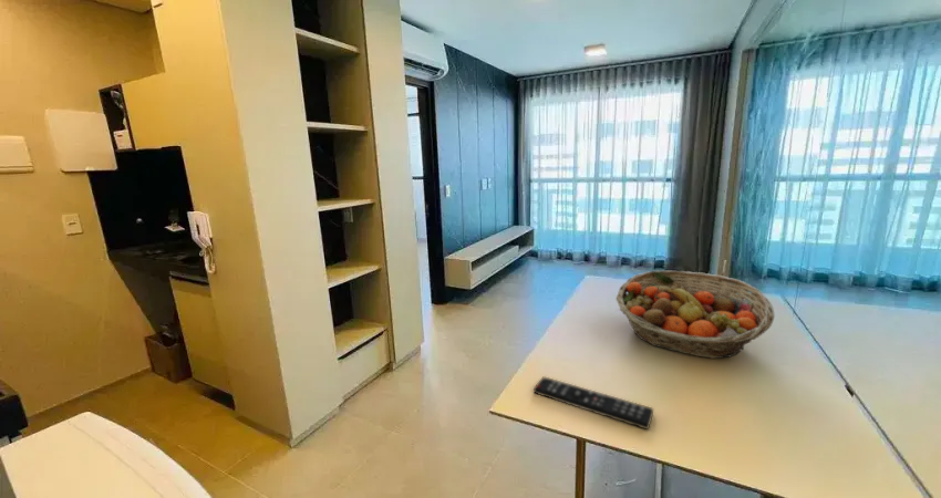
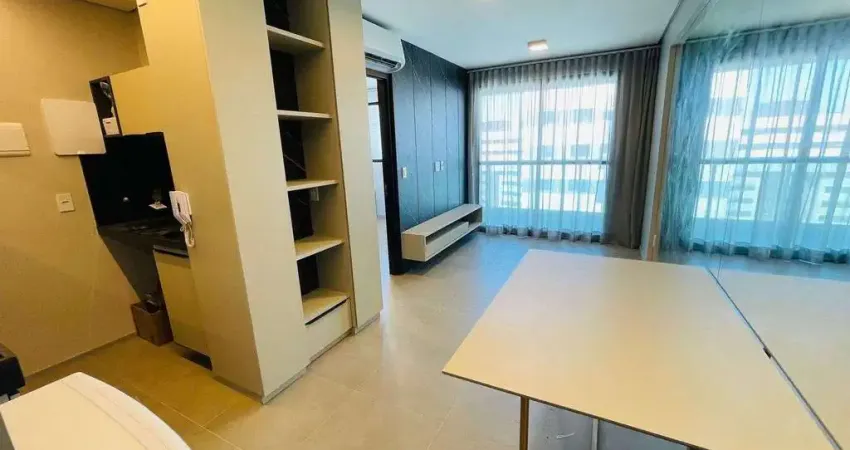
- remote control (589, 398)
- fruit basket (686, 310)
